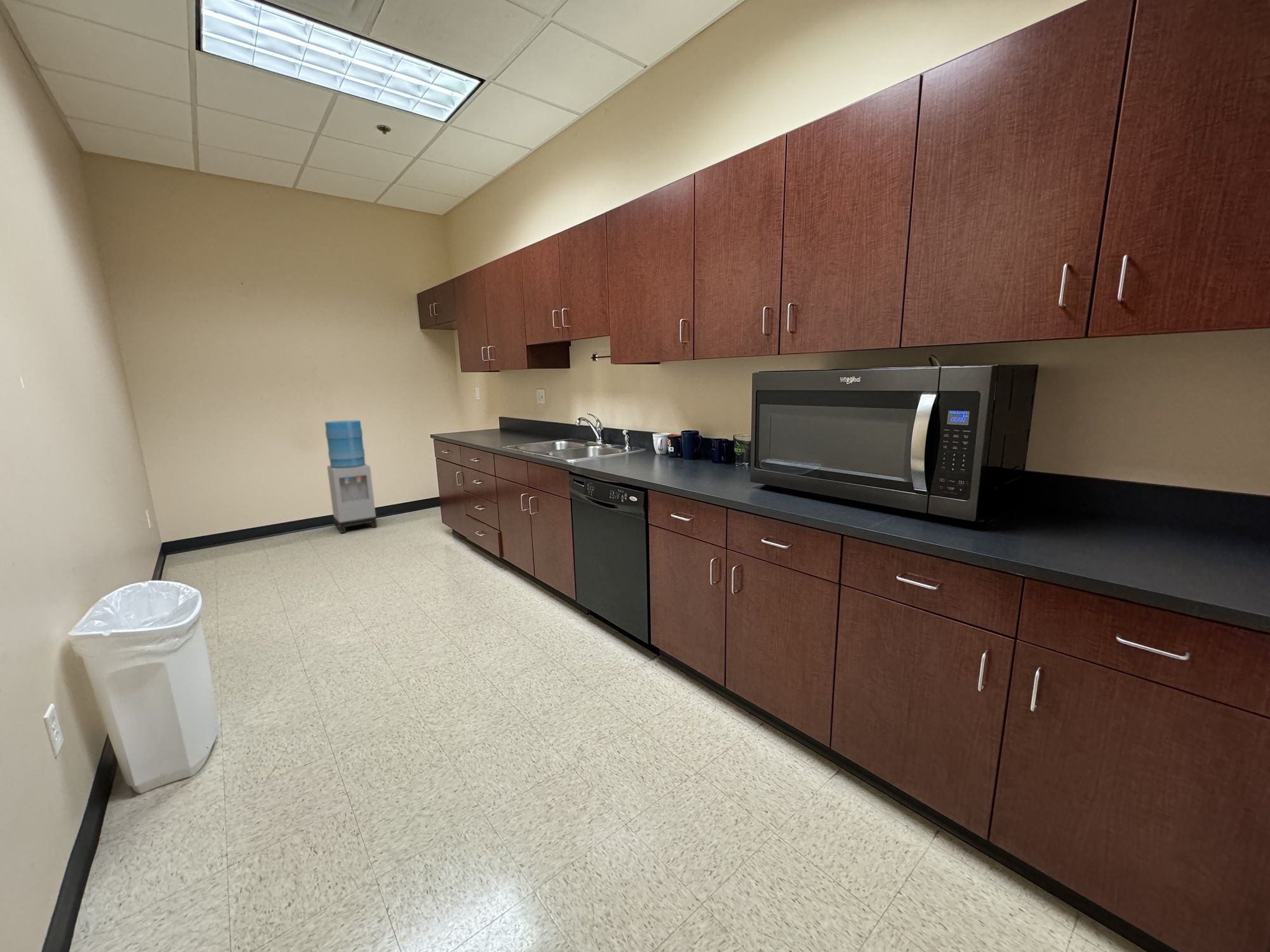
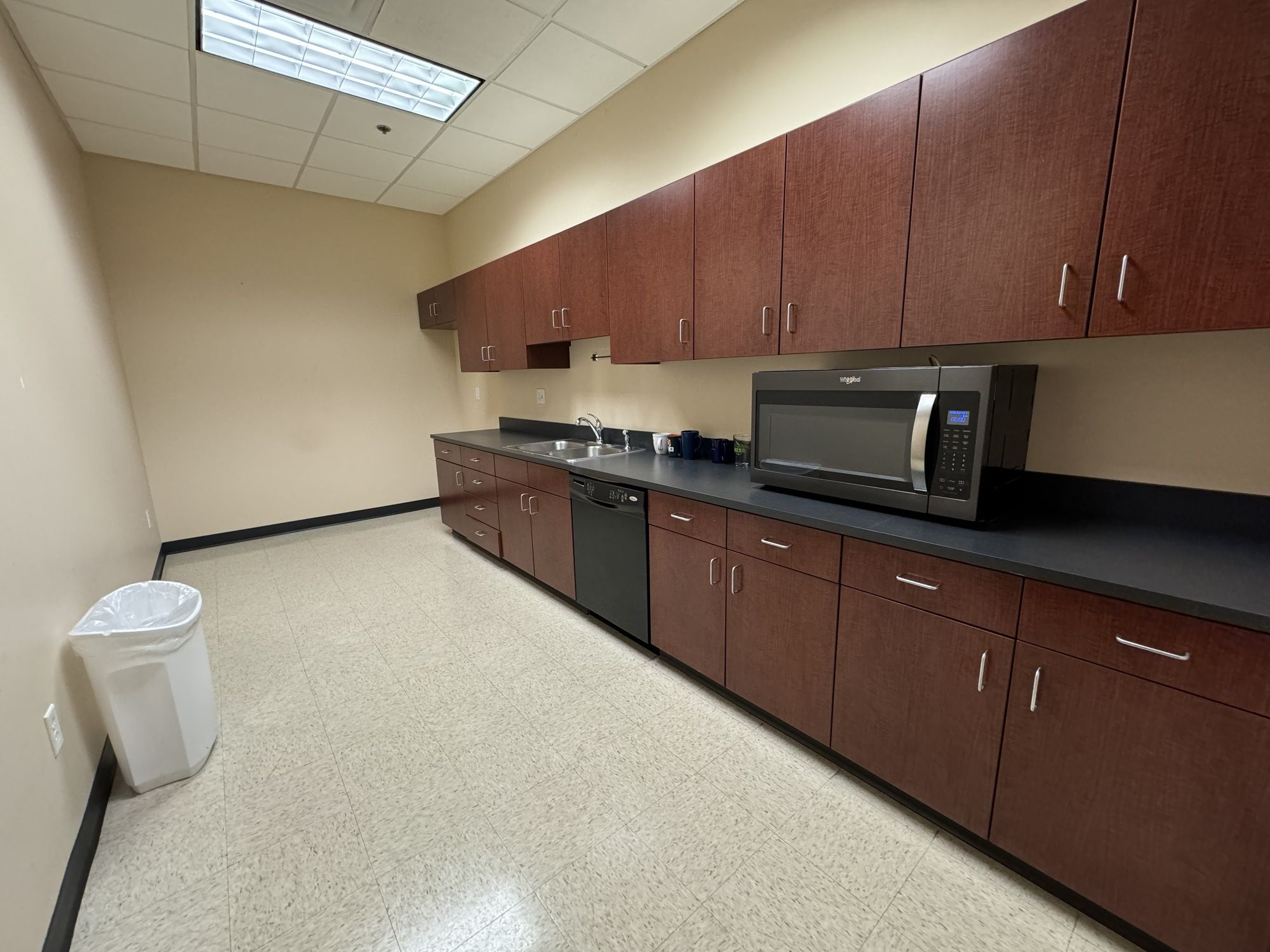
- water cooler (349, 475)
